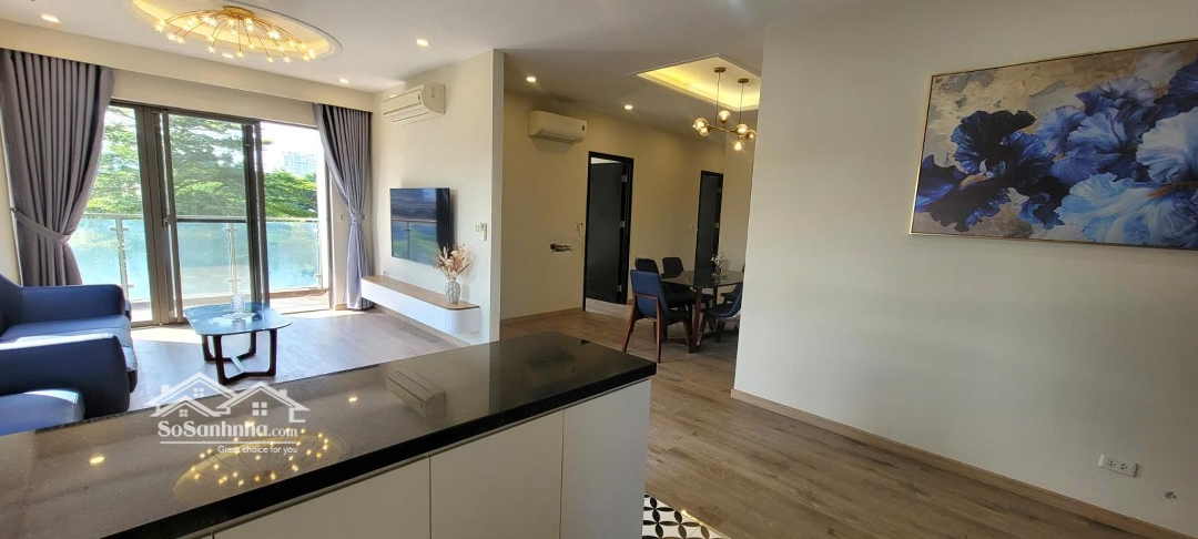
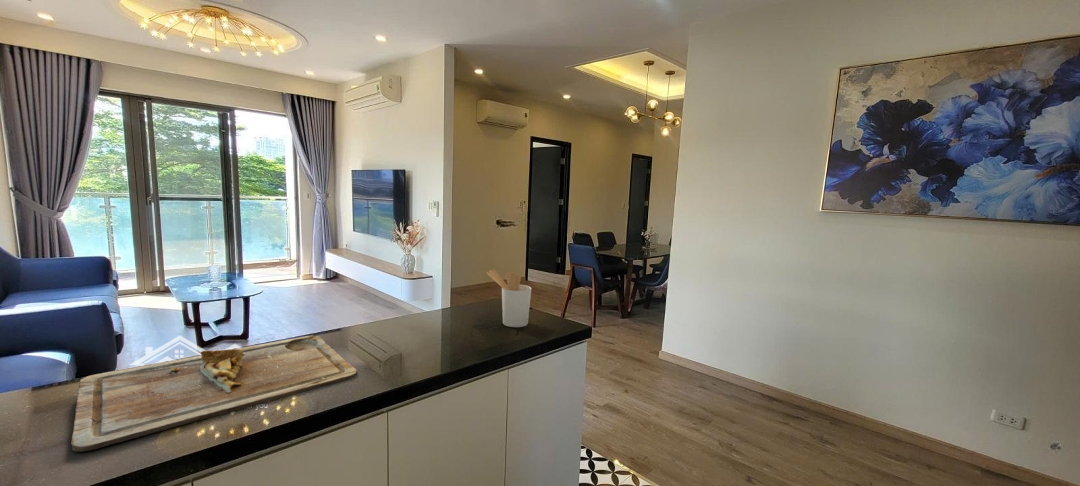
+ cutting board (228, 368)
+ utensil holder (508, 296)
